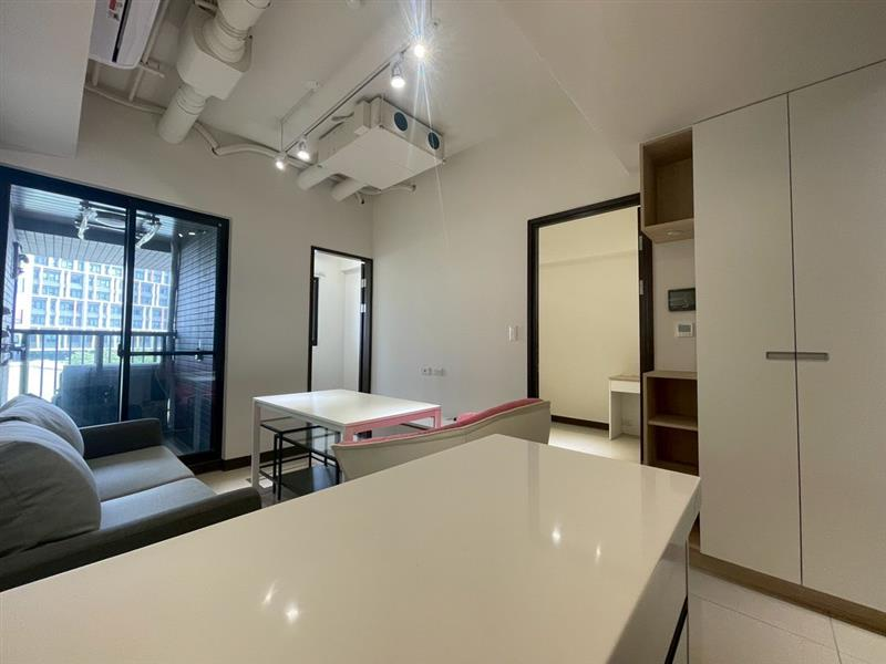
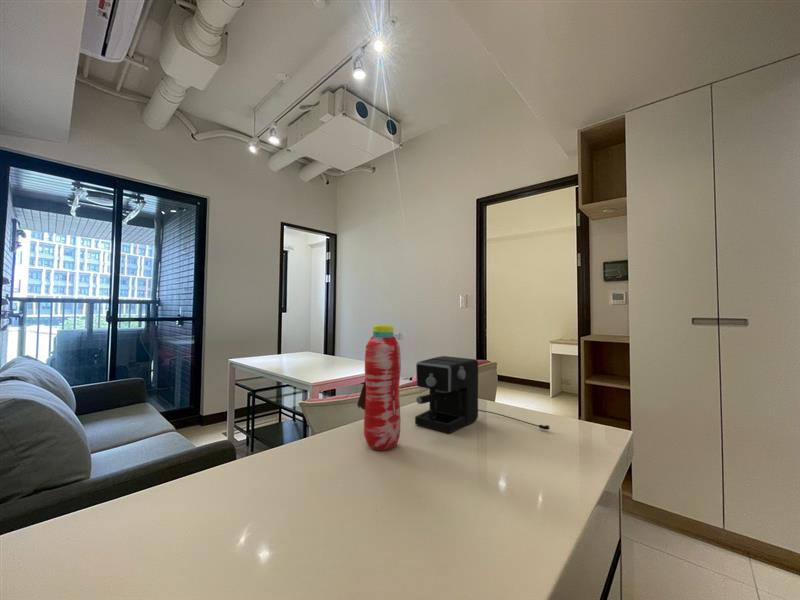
+ water bottle (378, 383)
+ coffee maker (477, 395)
